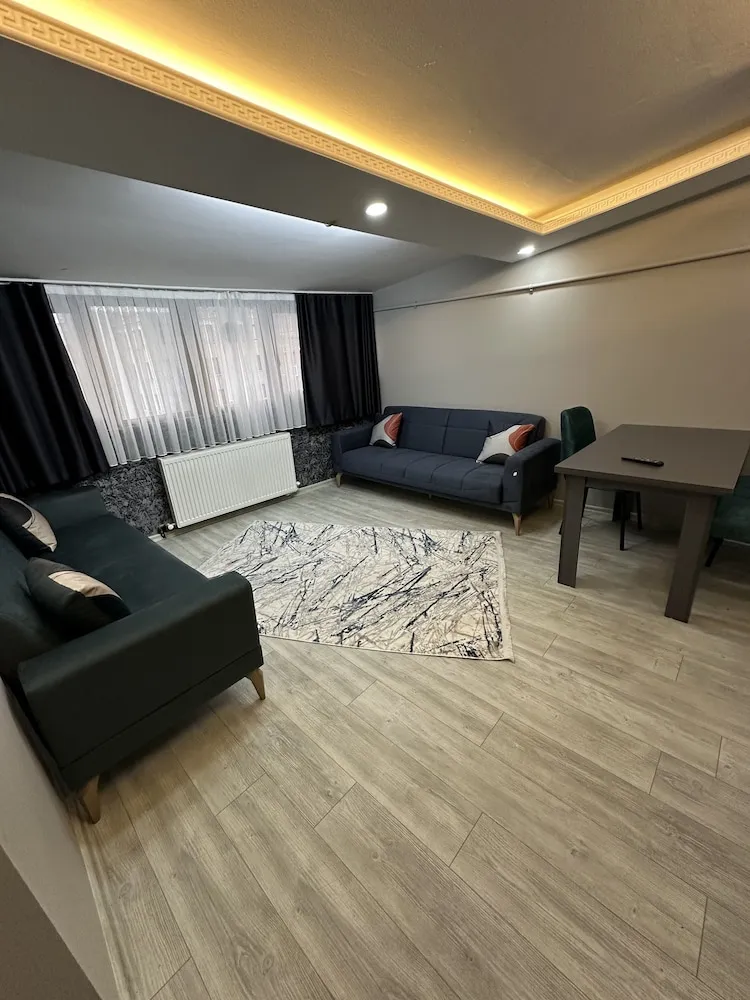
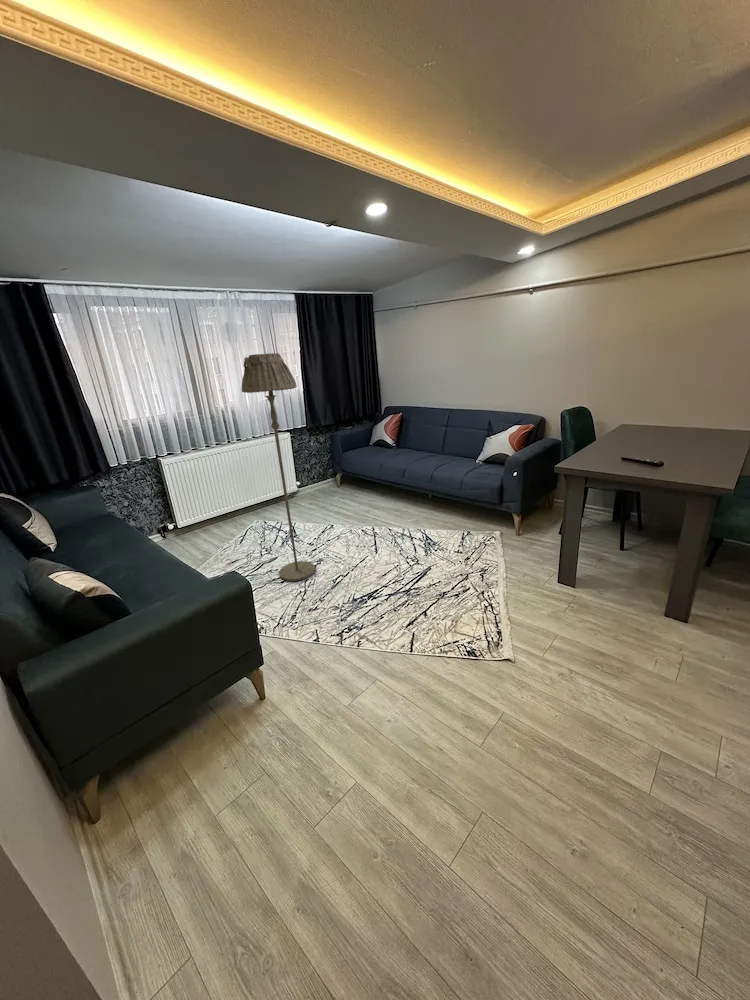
+ floor lamp (282, 473)
